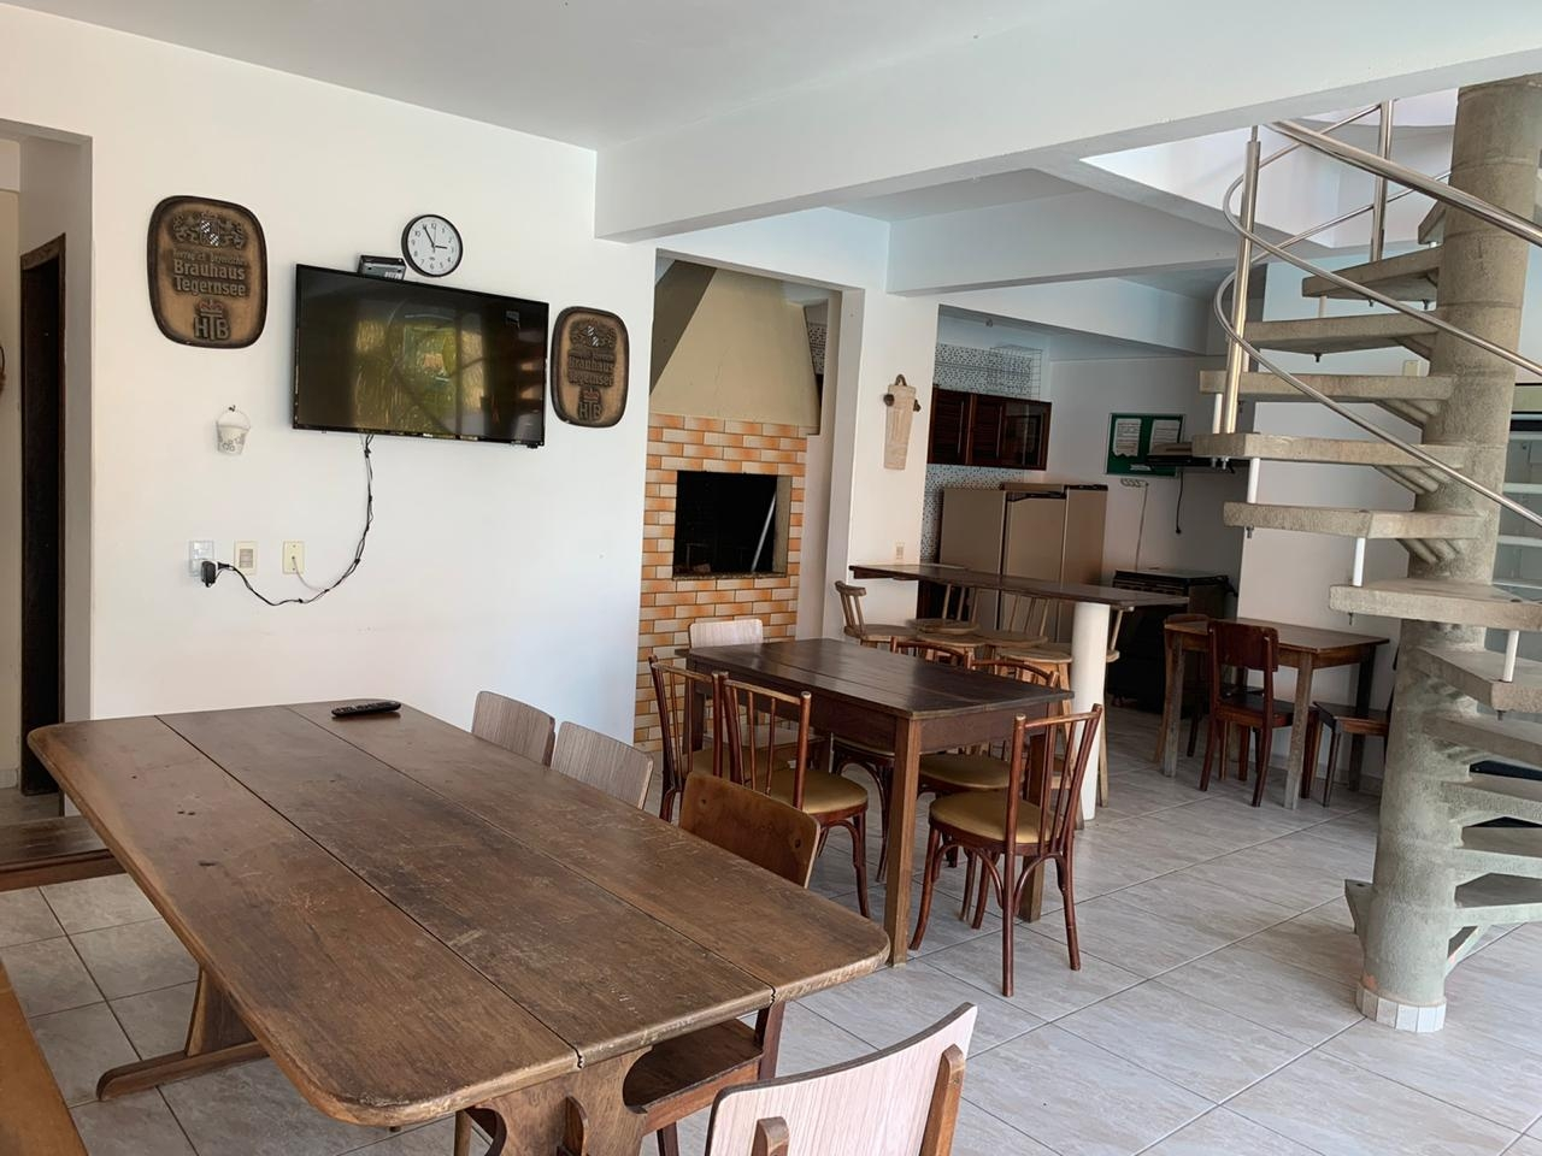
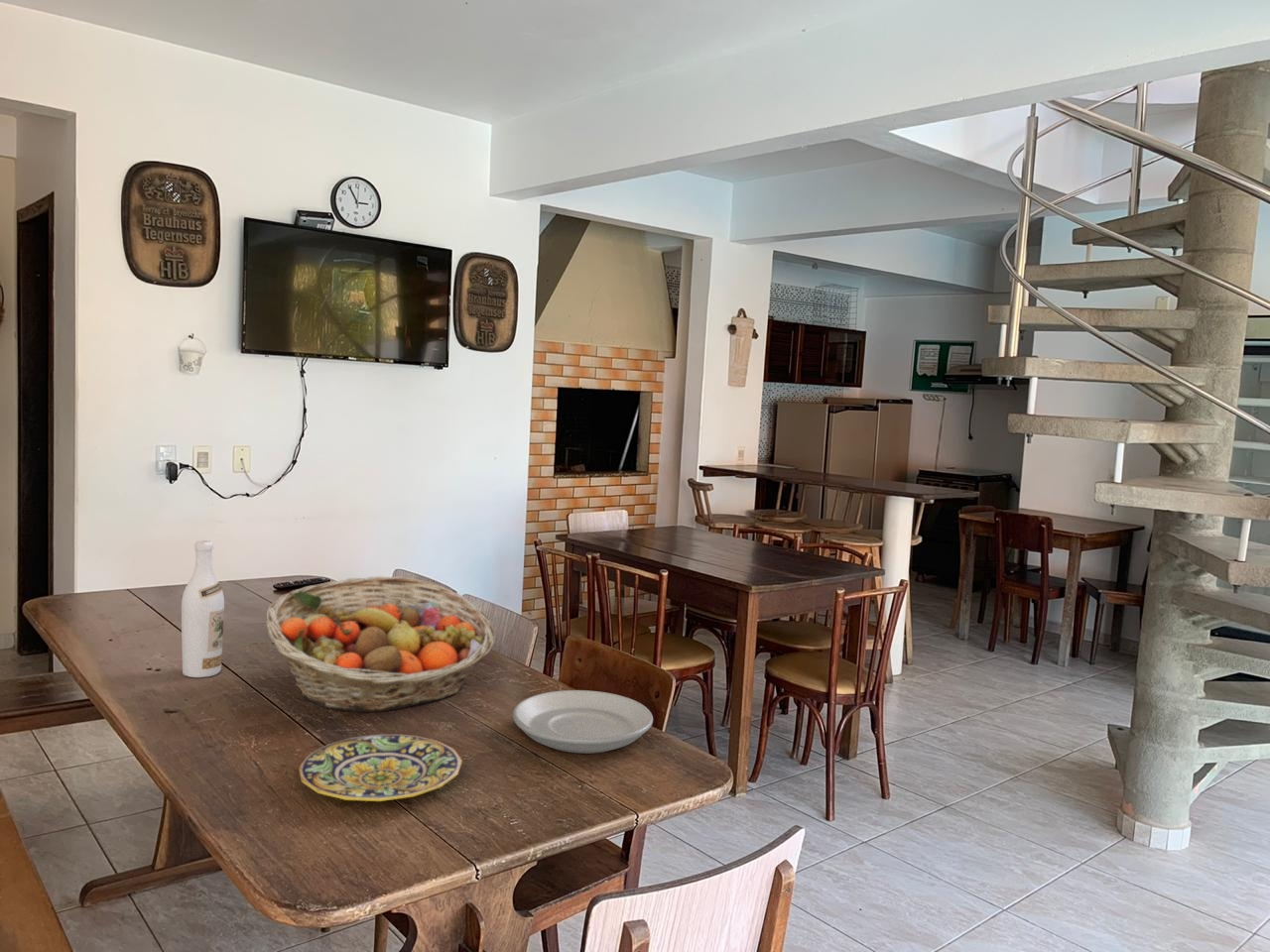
+ fruit basket (384, 640)
+ plate (582, 723)
+ plate (381, 772)
+ wine bottle (202, 607)
